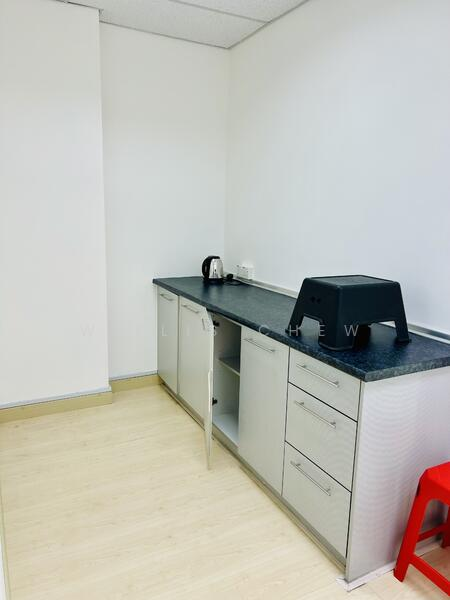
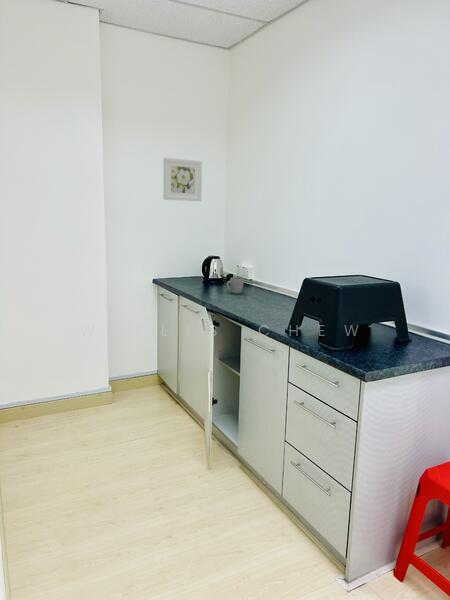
+ mug (234, 285)
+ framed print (182, 179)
